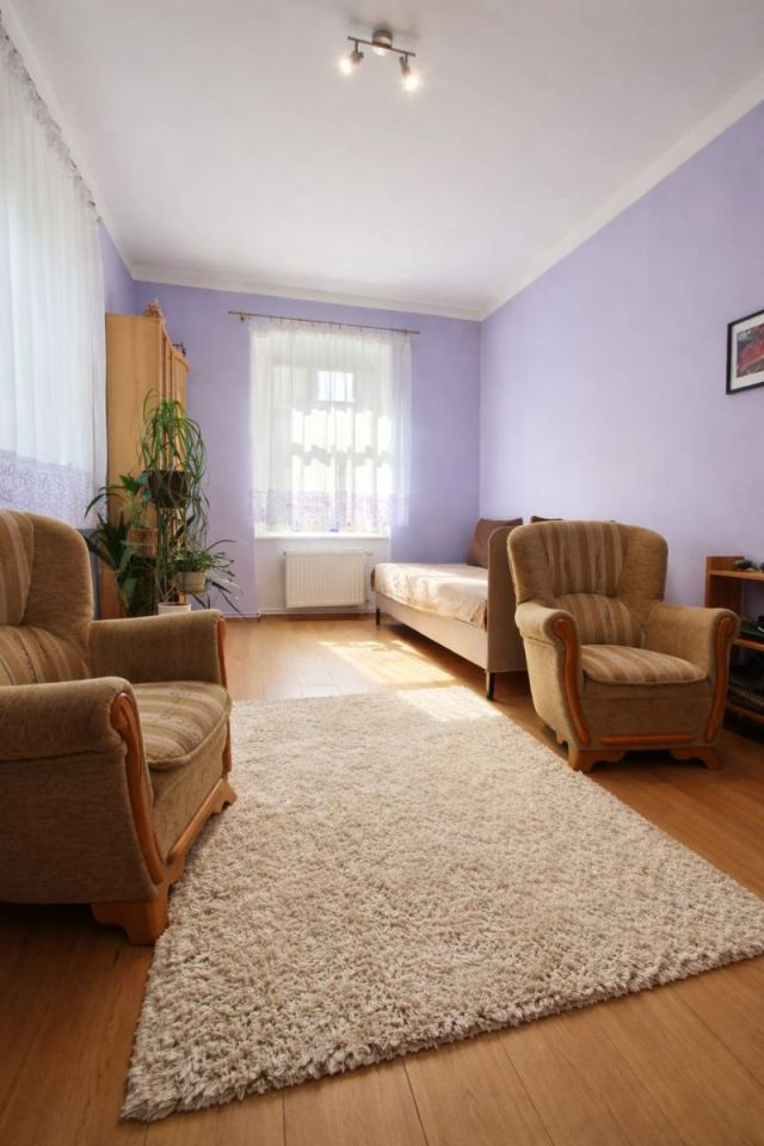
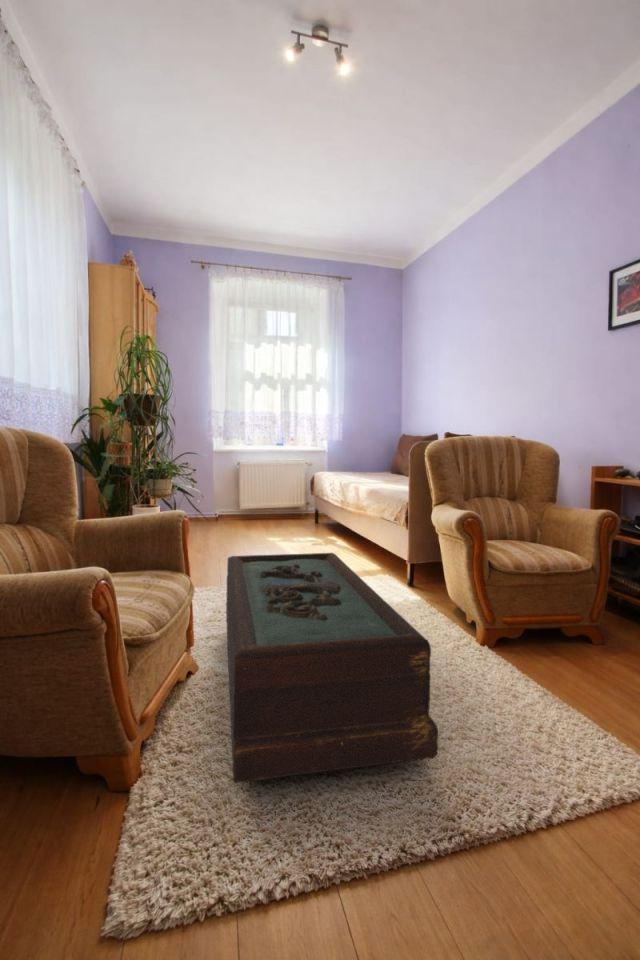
+ coffee table (302, 634)
